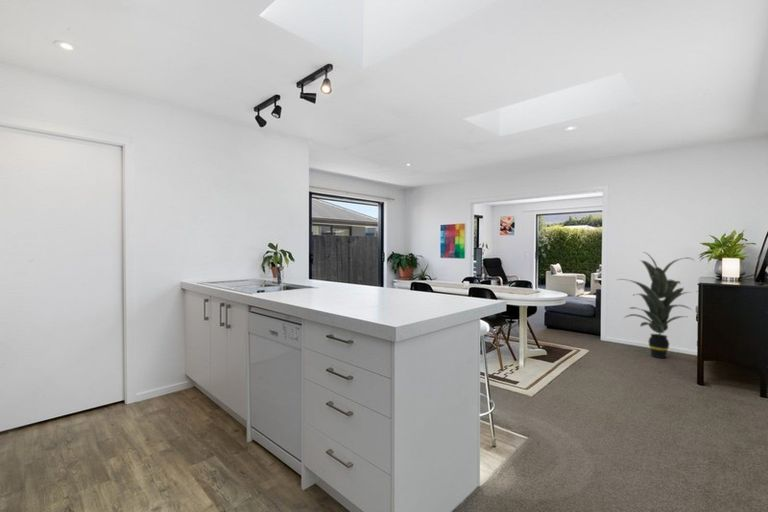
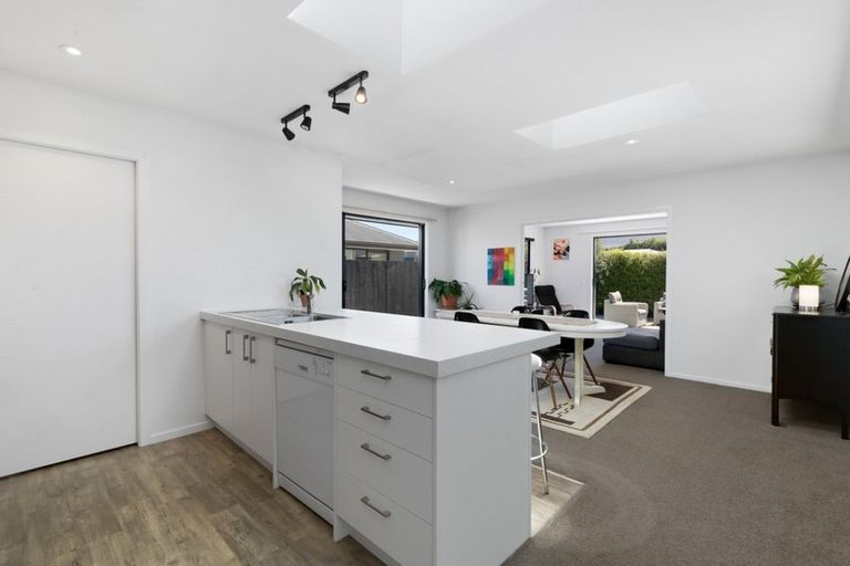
- indoor plant (655, 303)
